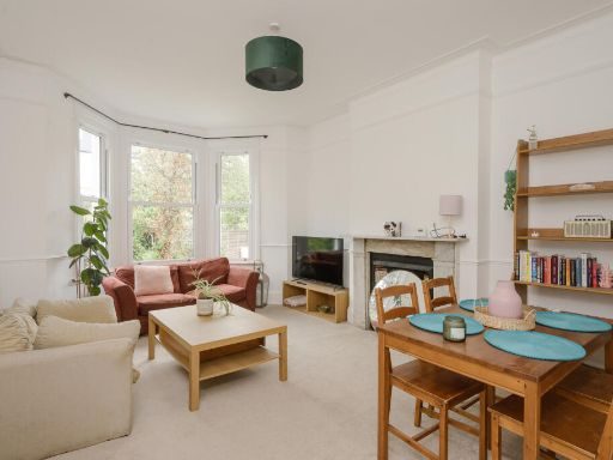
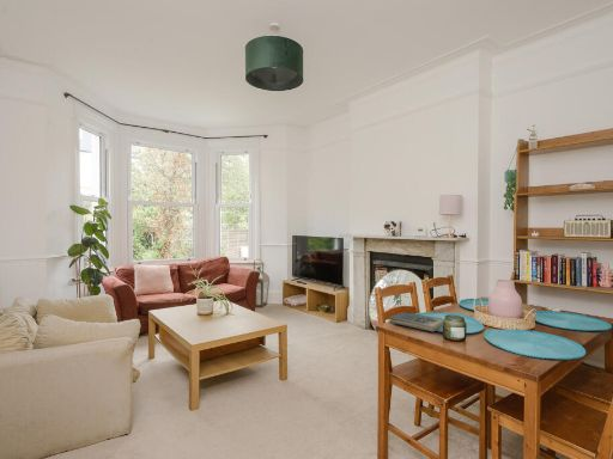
+ book (417, 320)
